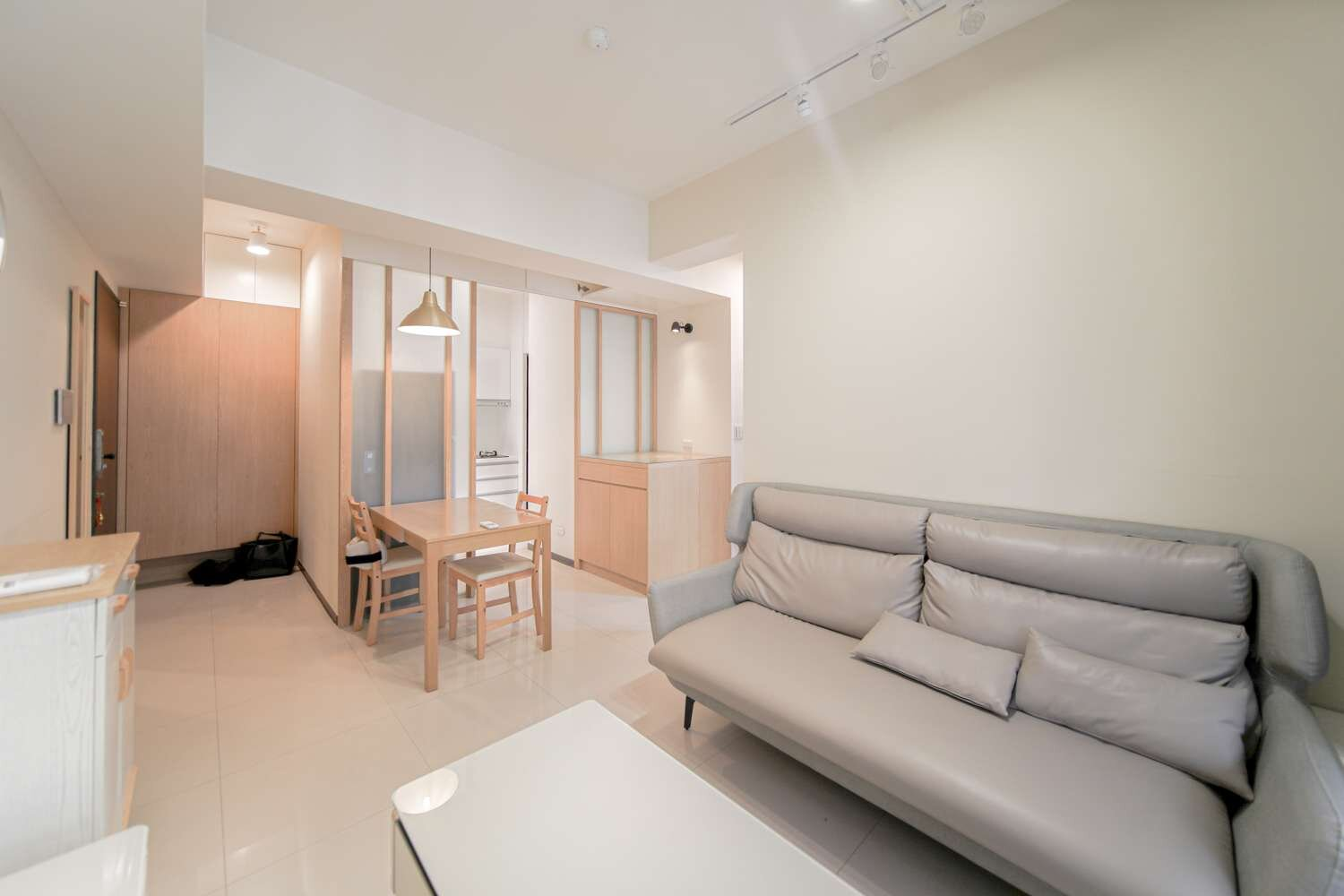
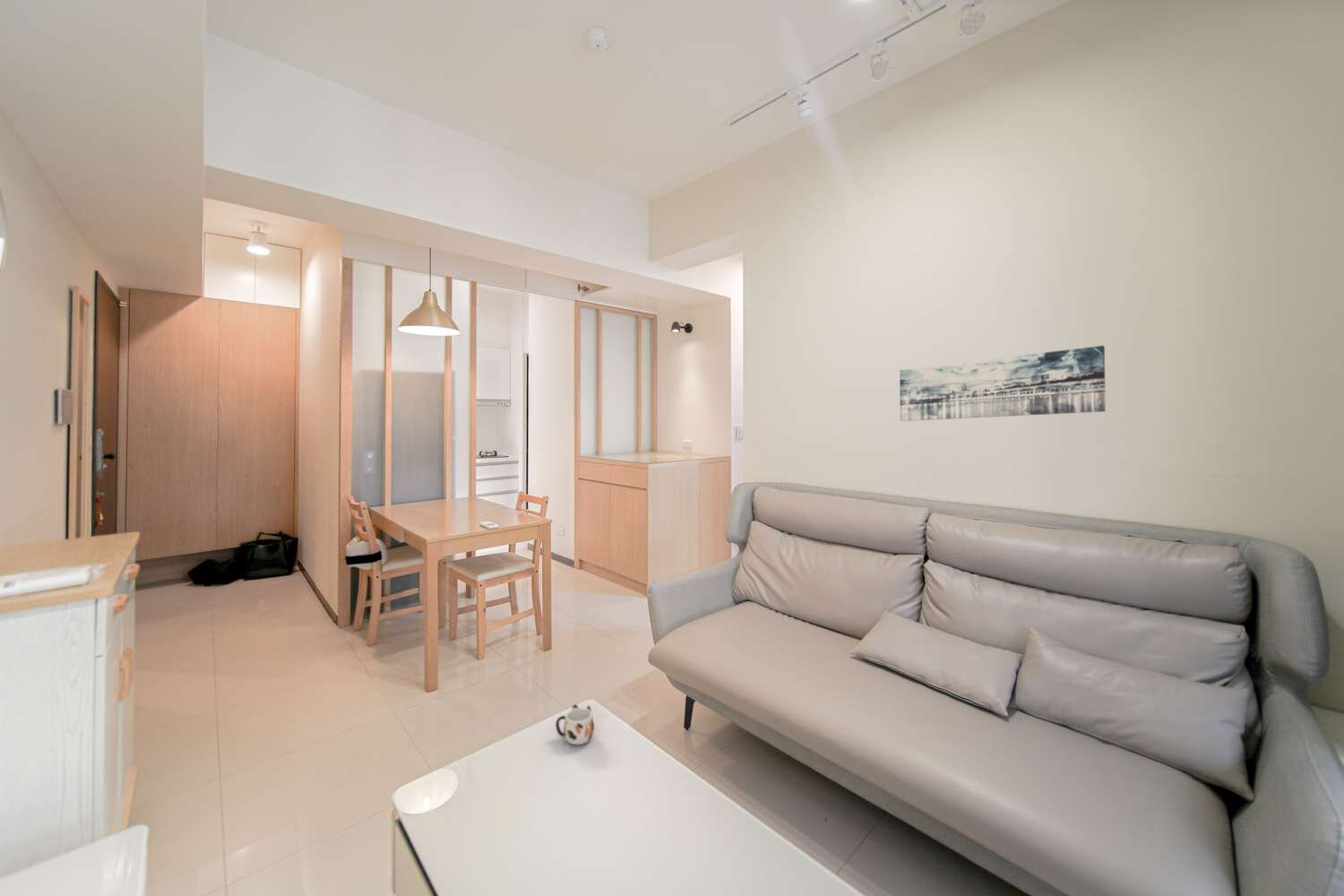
+ mug (574, 724)
+ wall art (990, 388)
